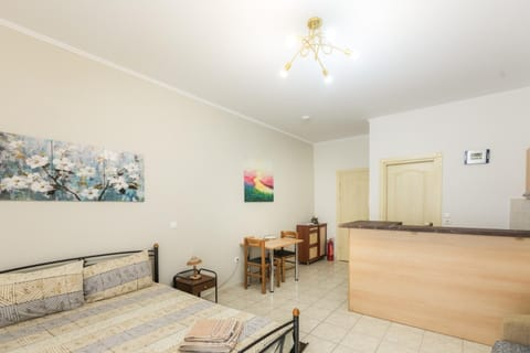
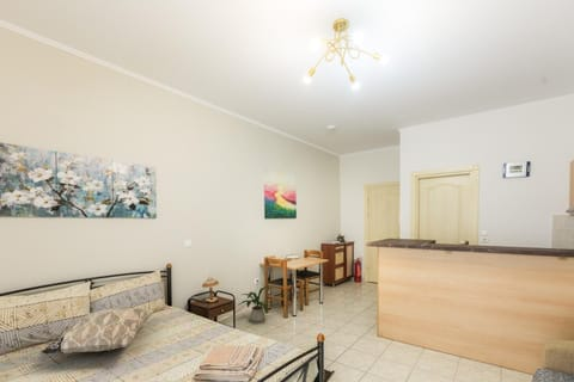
+ decorative pillow (105, 328)
+ house plant (255, 302)
